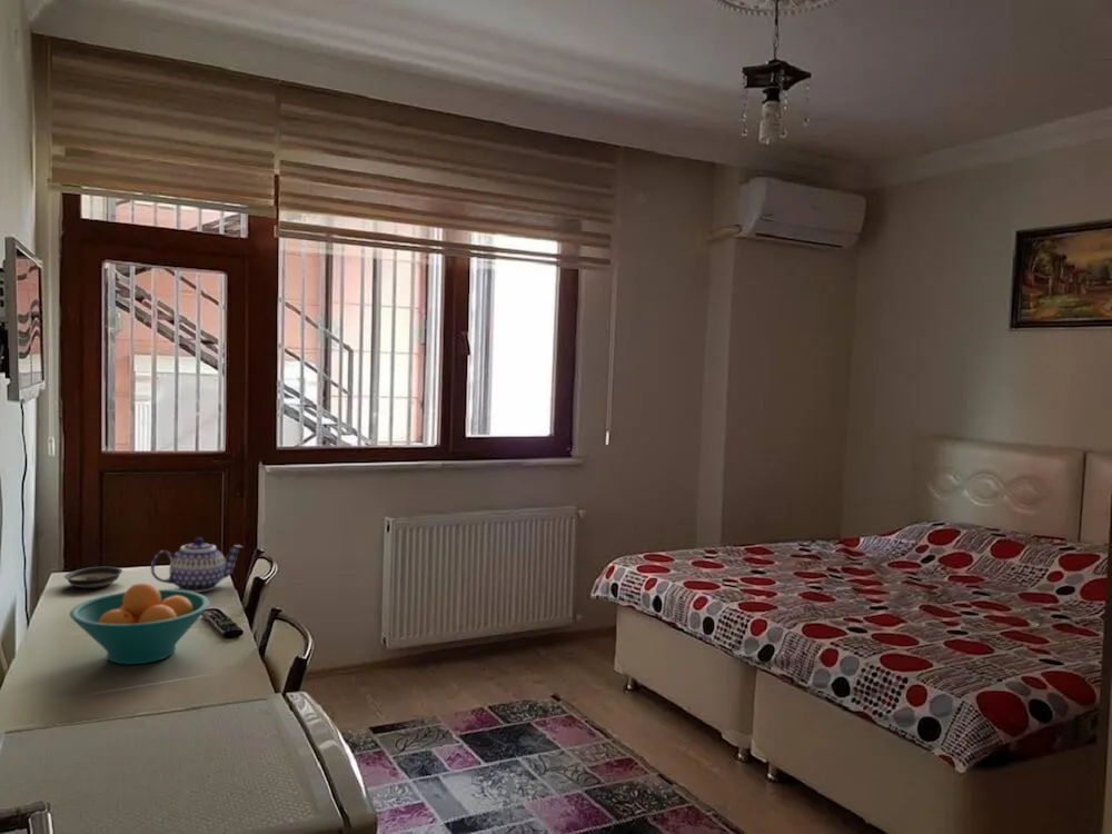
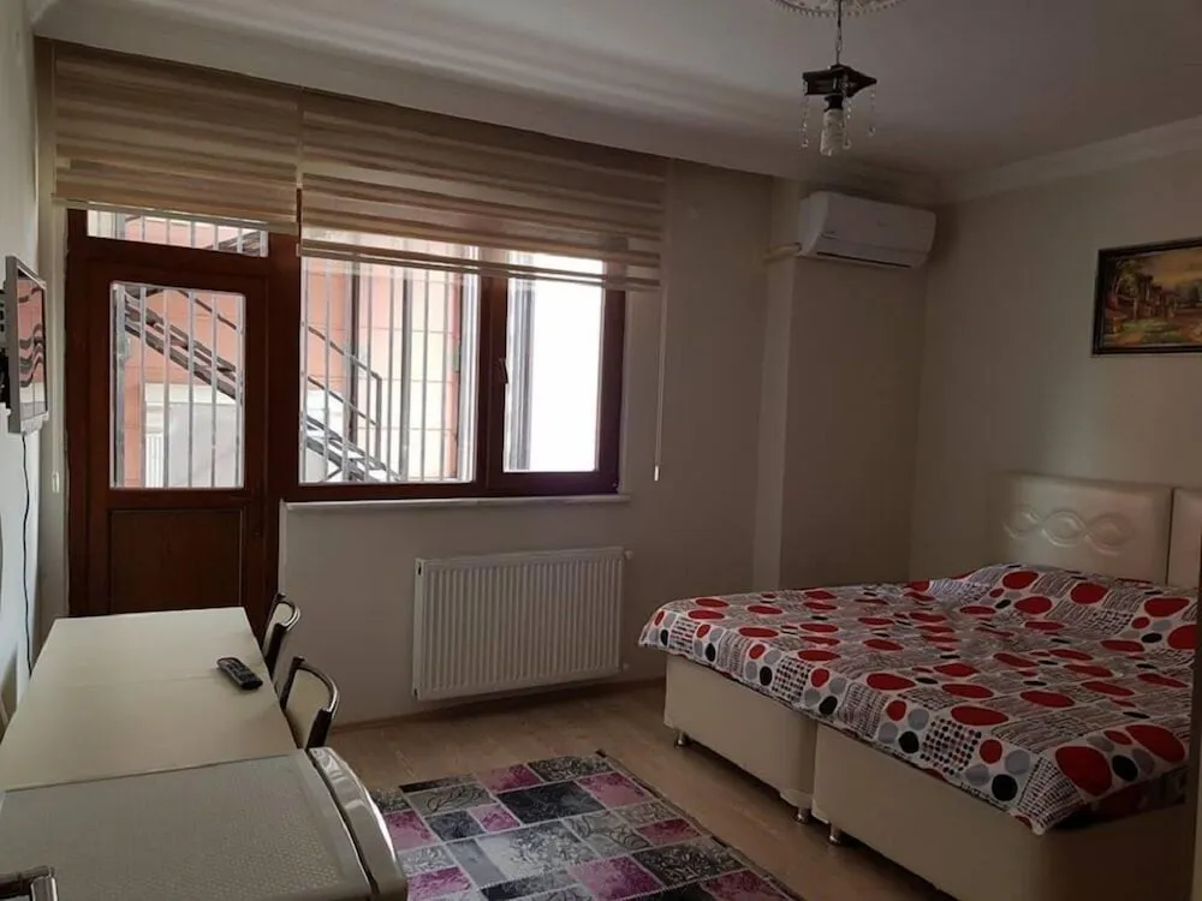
- teapot (197, 563)
- saucer (93, 578)
- fruit bowl (141, 619)
